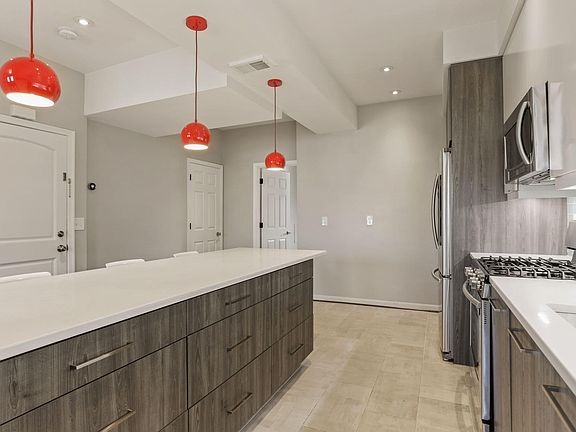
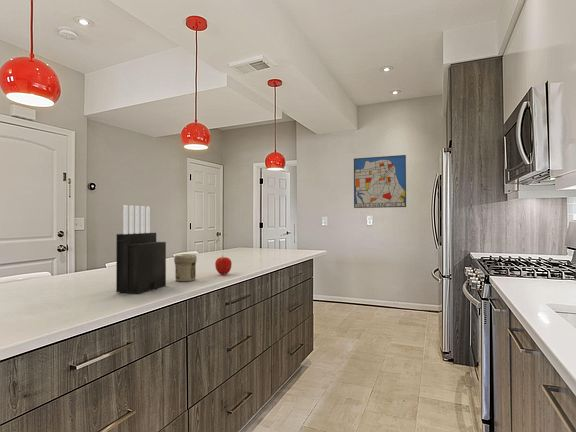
+ apple (223, 264)
+ knife block (144, 247)
+ jar (185, 267)
+ wall art (379, 182)
